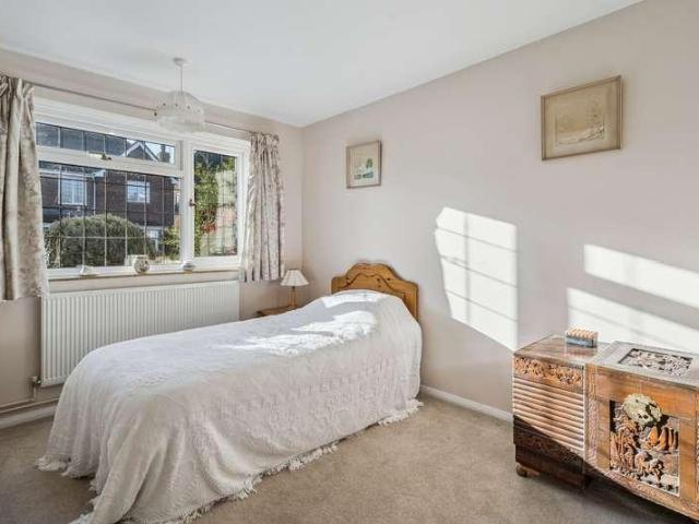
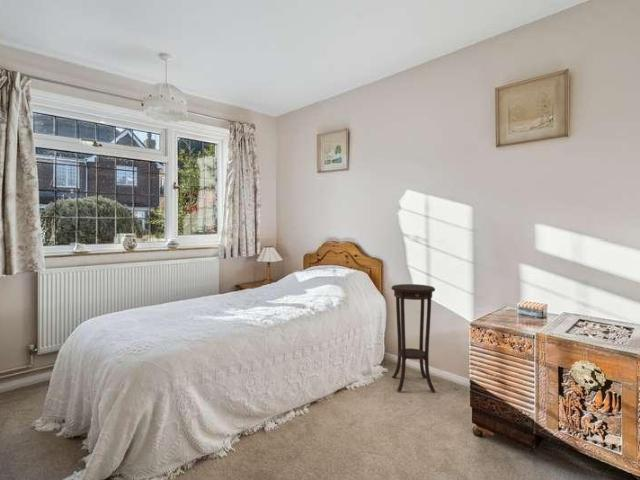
+ pedestal table (420, 335)
